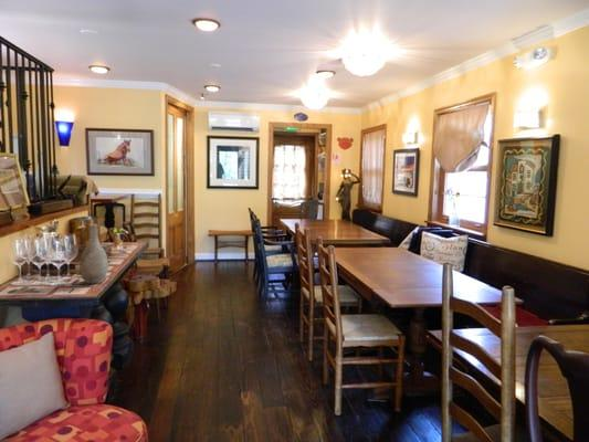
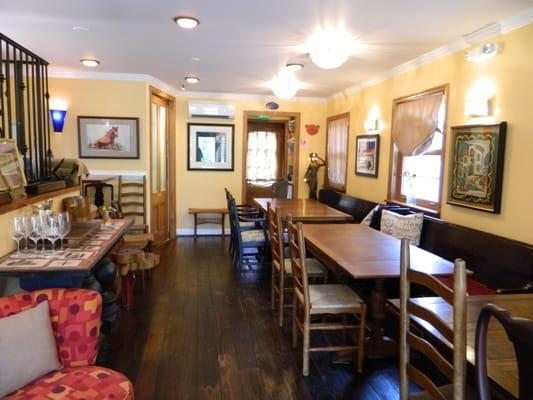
- vase (93, 253)
